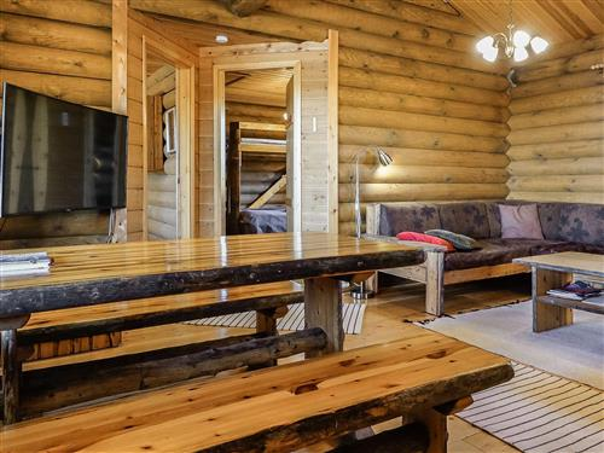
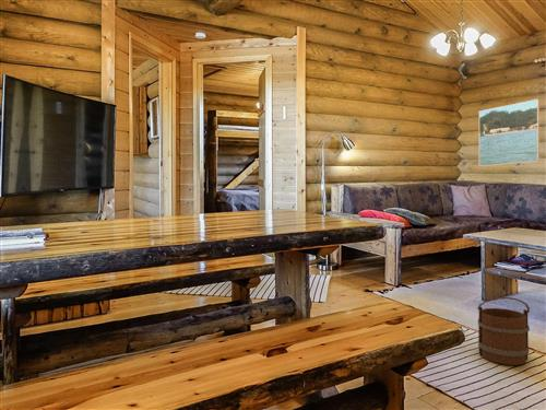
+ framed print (507, 134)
+ bucket (502, 325)
